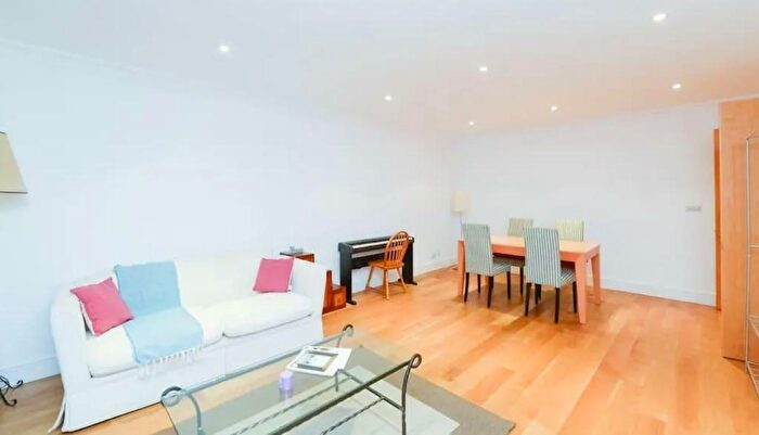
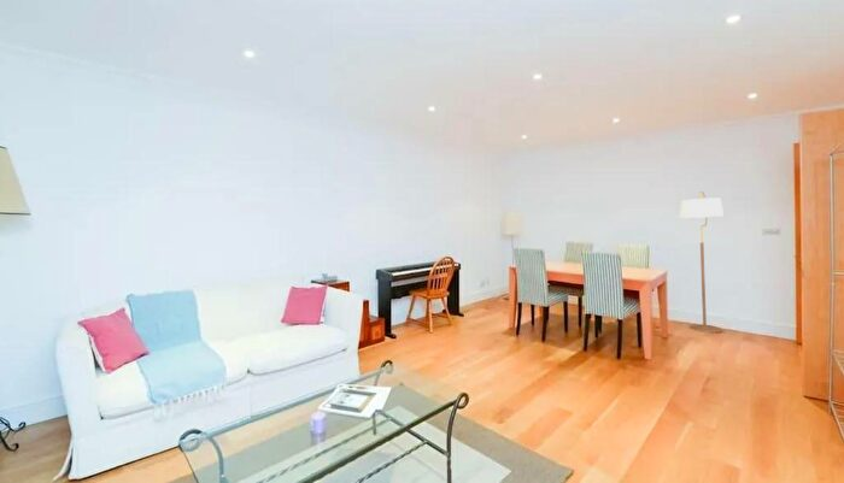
+ floor lamp (703, 260)
